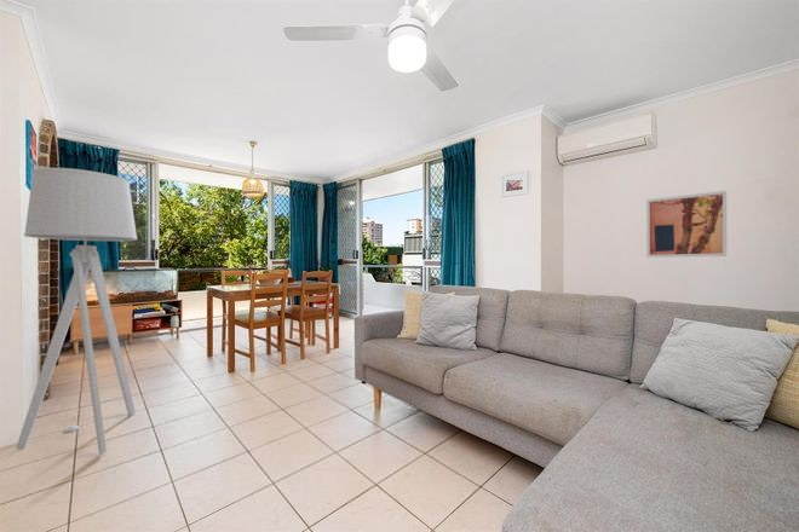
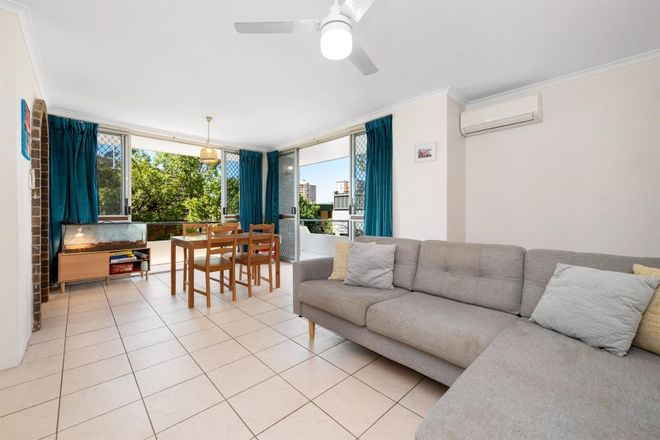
- wall art (684, 226)
- floor lamp (86, 306)
